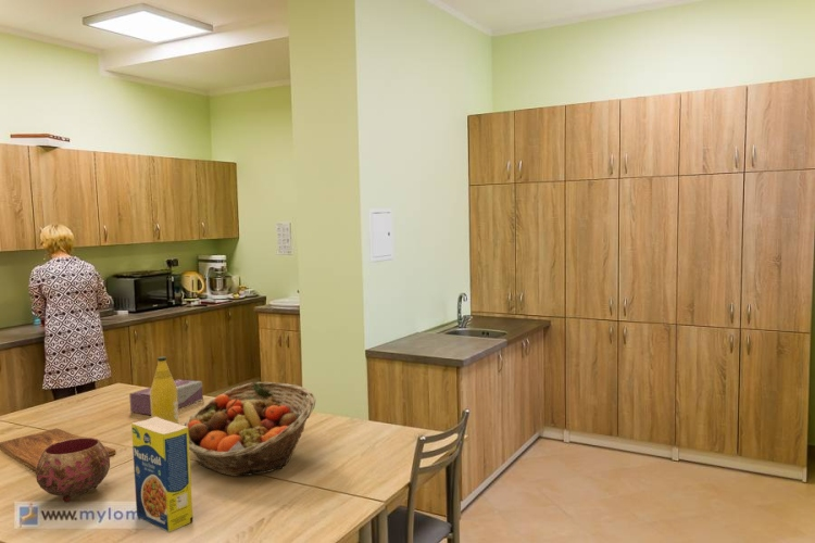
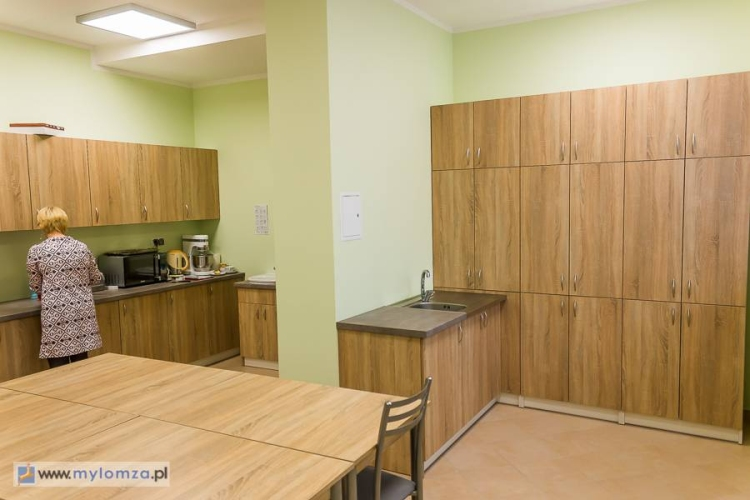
- cutting board (50, 444)
- legume (162, 471)
- bowl (74, 469)
- bottle (163, 392)
- tissue box (177, 395)
- fruit basket (249, 426)
